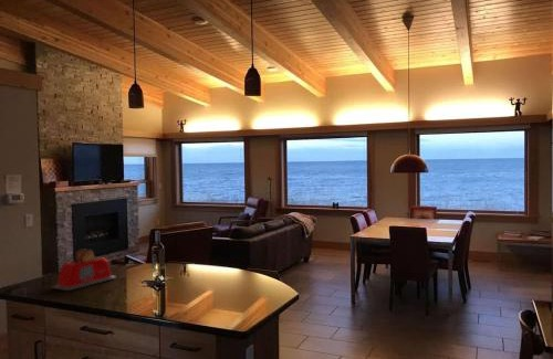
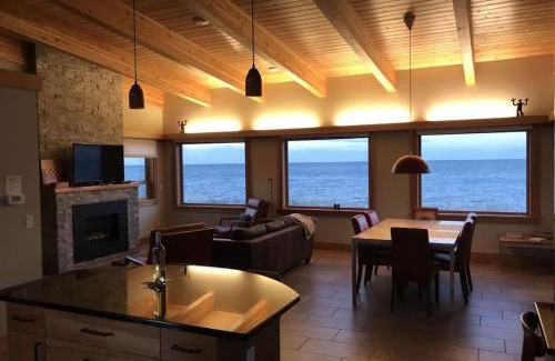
- toaster (85, 266)
